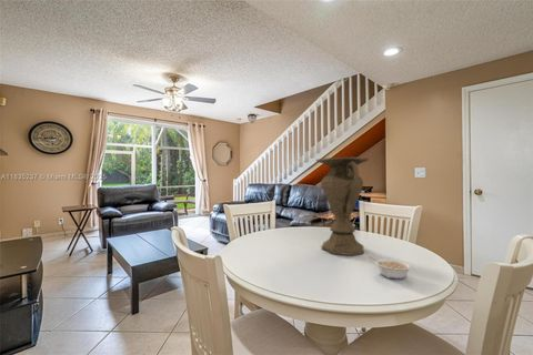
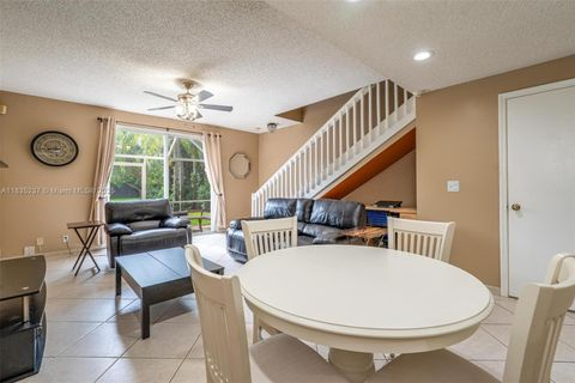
- vase (342, 203)
- legume (391, 267)
